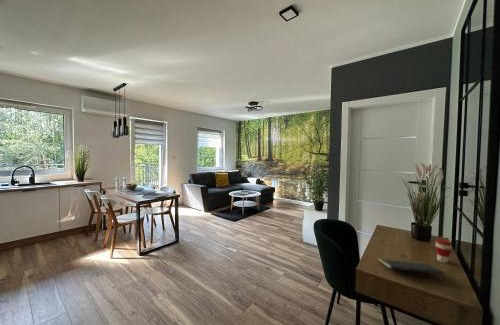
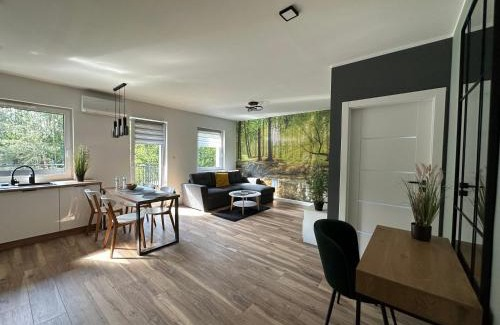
- notepad (407, 265)
- coffee cup (442, 250)
